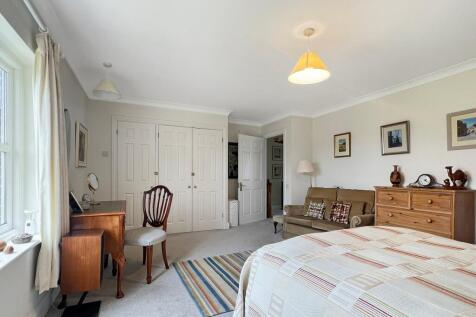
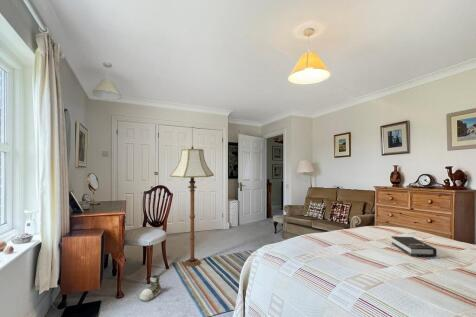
+ shoe (151, 287)
+ floor lamp (192, 204)
+ hardback book (412, 245)
